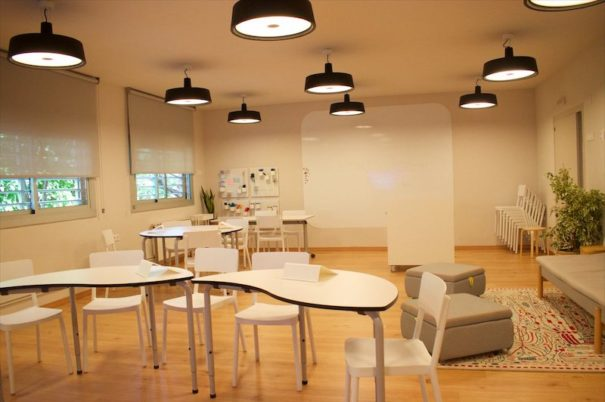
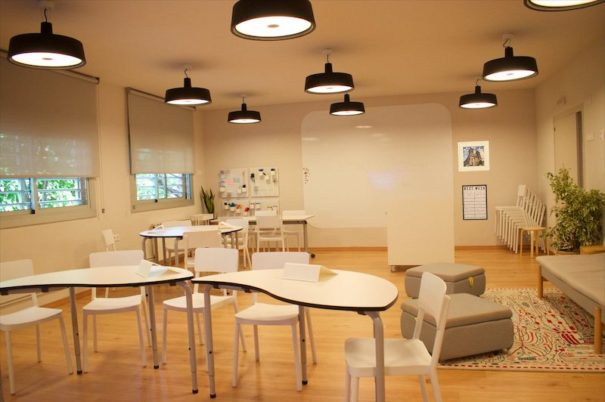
+ writing board (474, 202)
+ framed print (473, 156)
